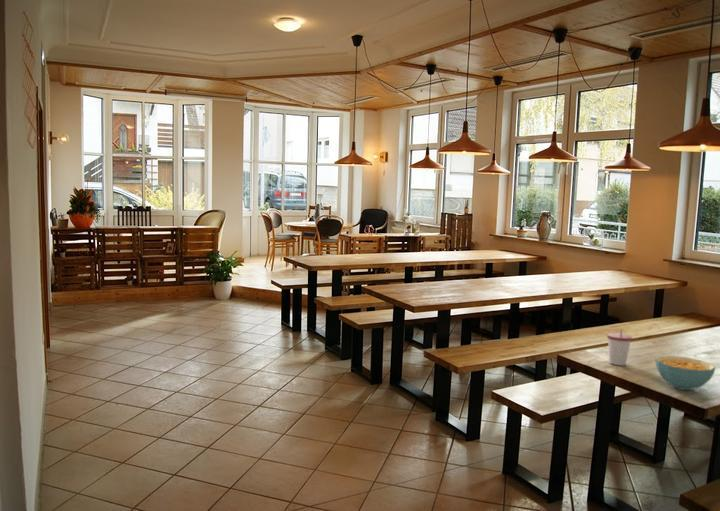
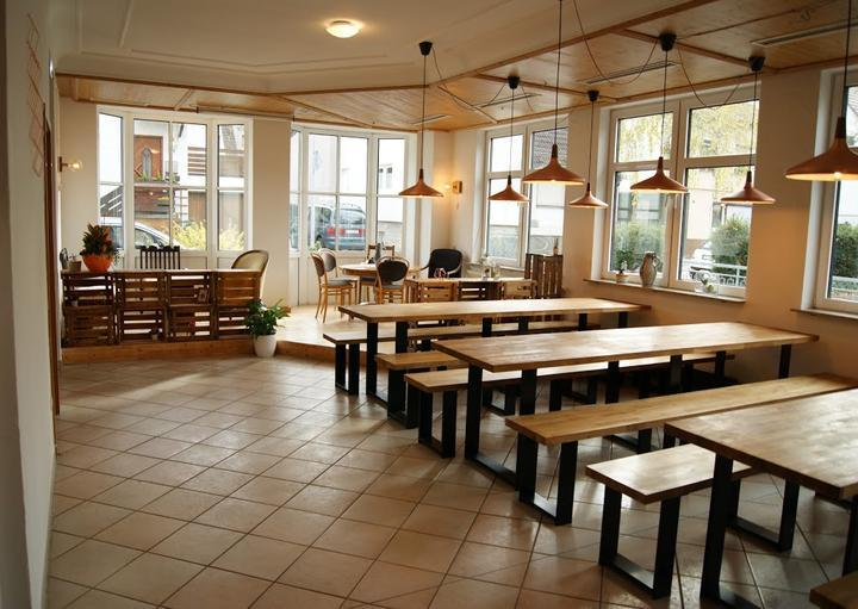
- cereal bowl (683, 375)
- cup (618, 345)
